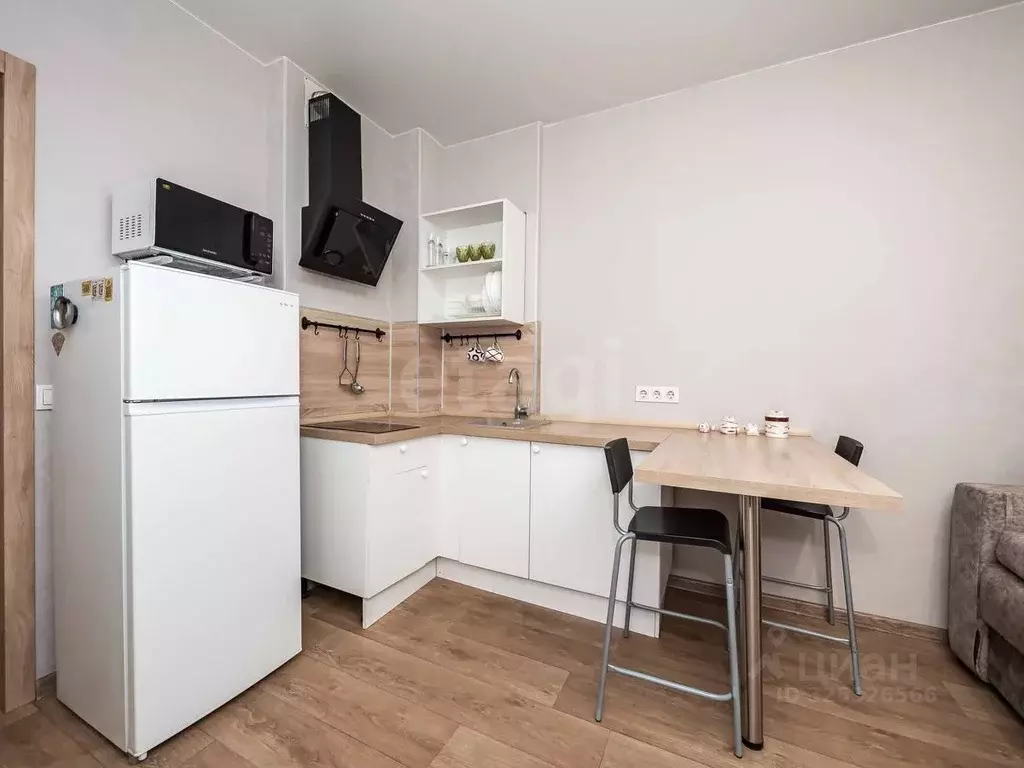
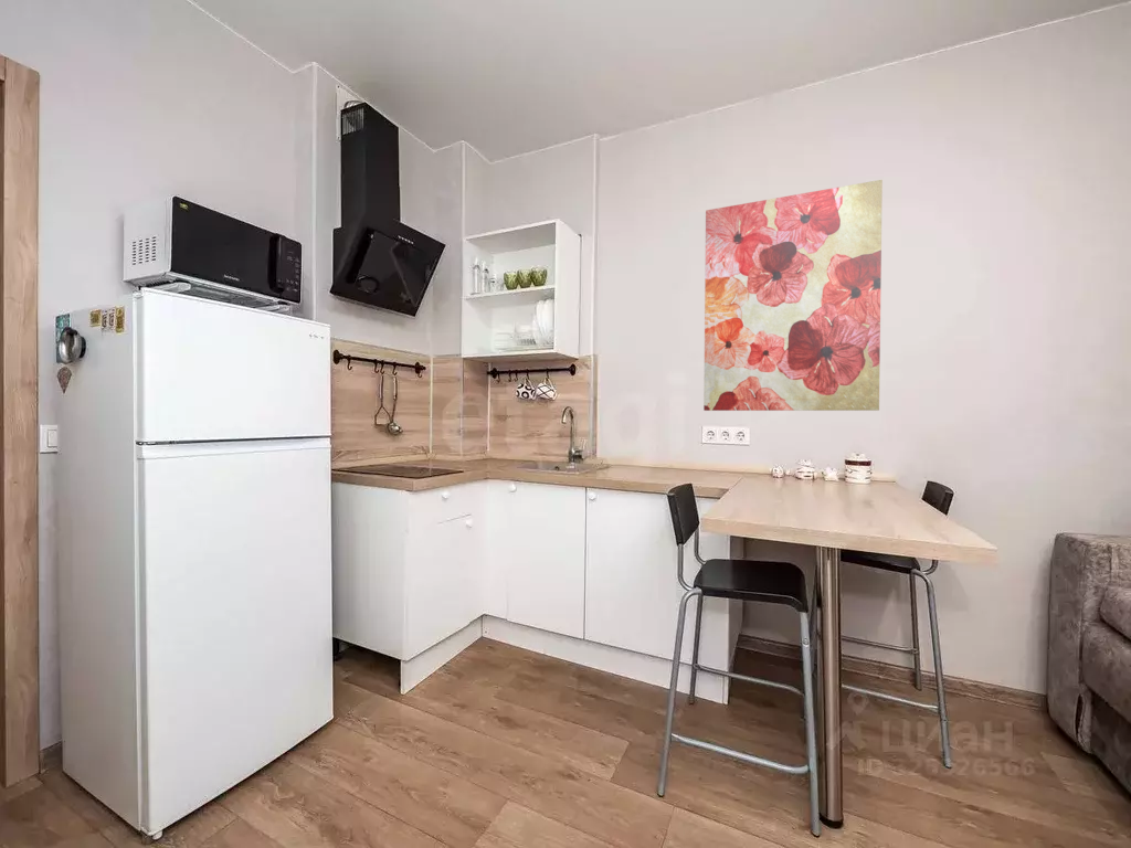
+ wall art (786, 304)
